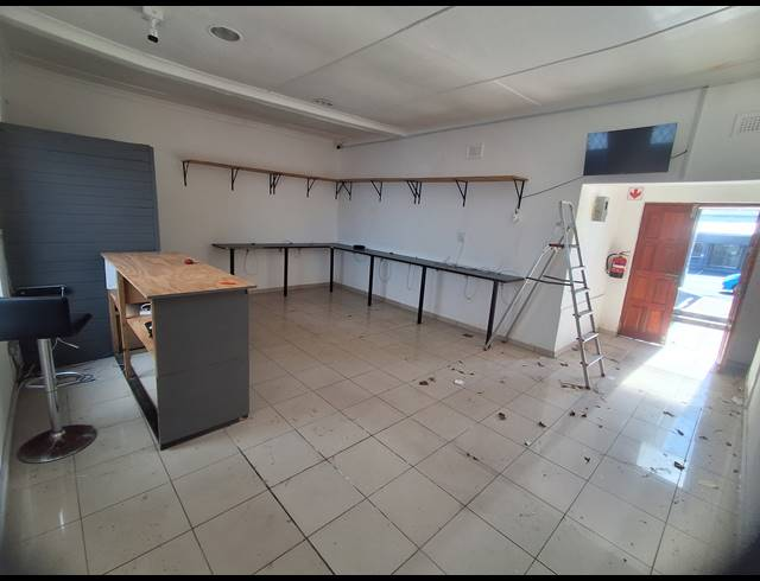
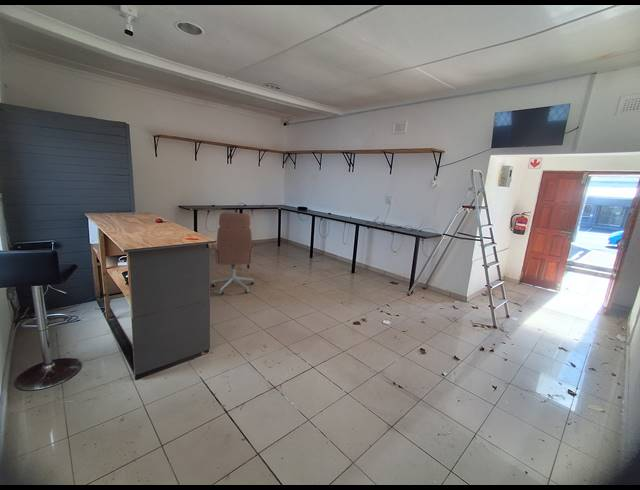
+ office chair (233, 250)
